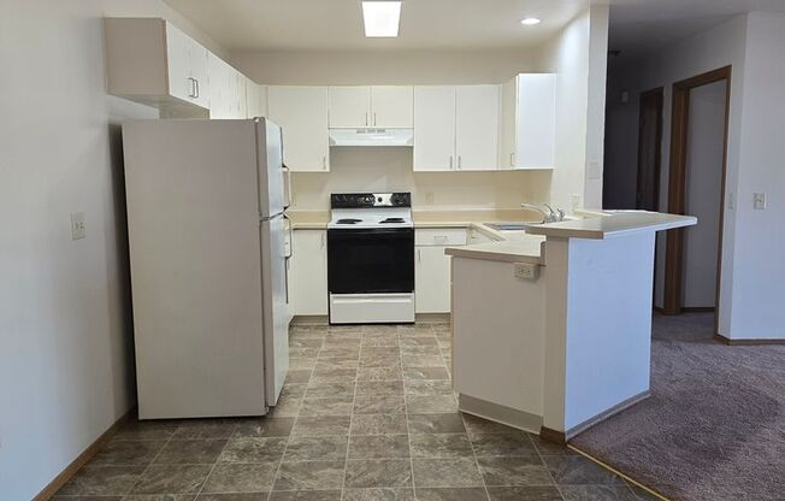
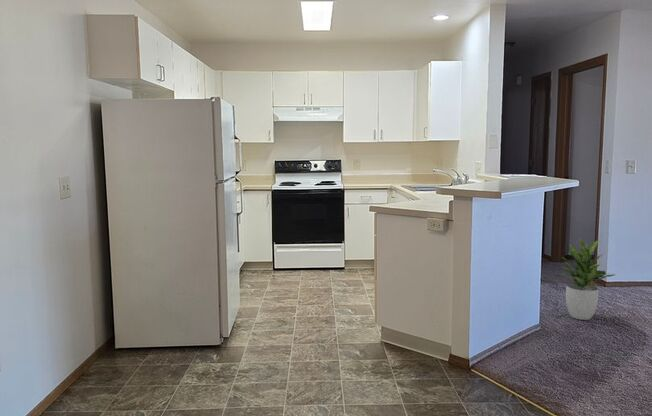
+ potted plant (583, 277)
